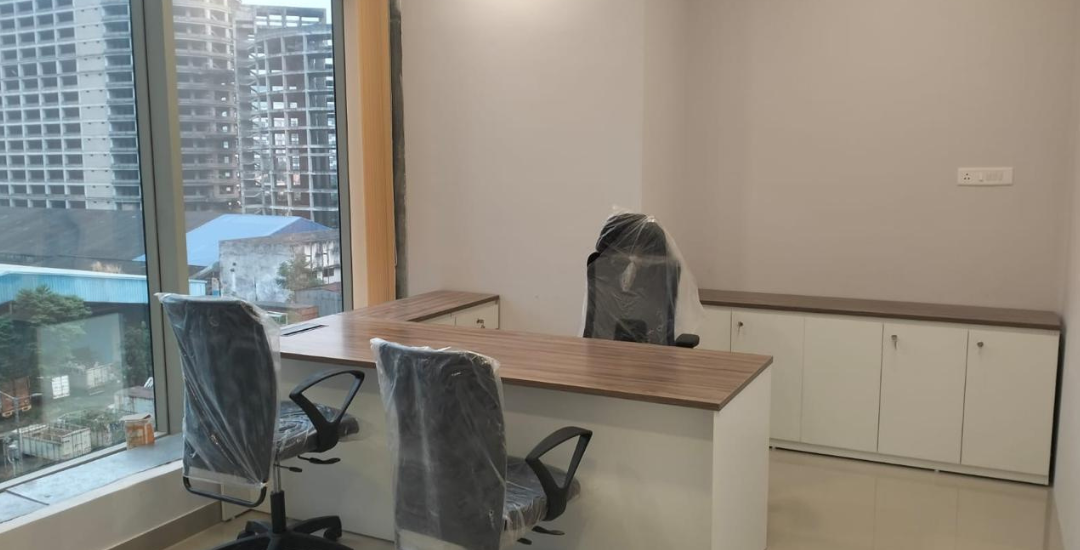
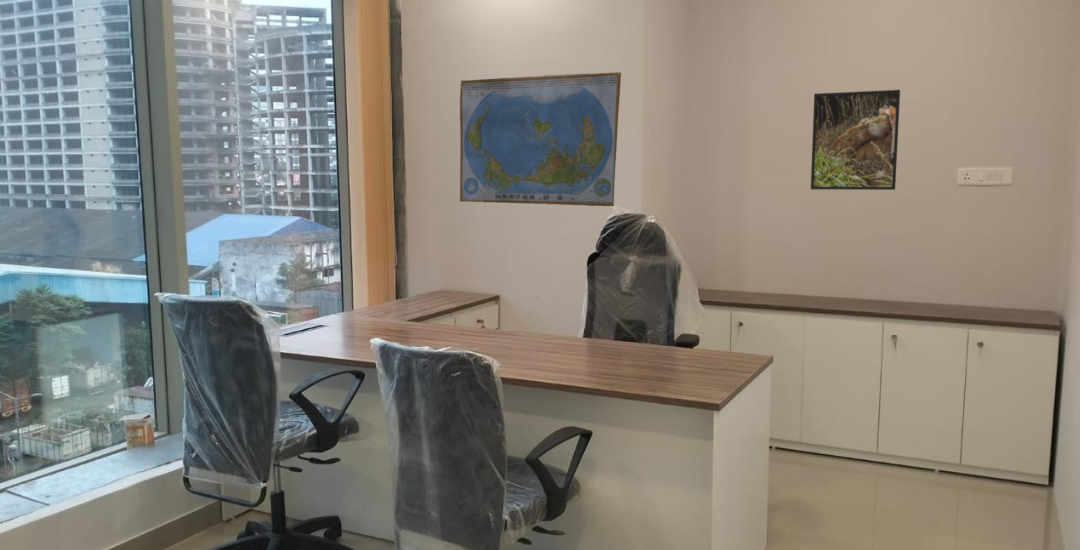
+ world map (535, 140)
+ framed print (854, 141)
